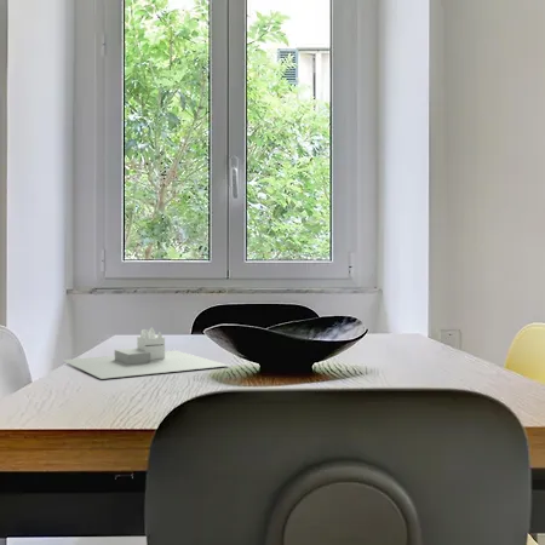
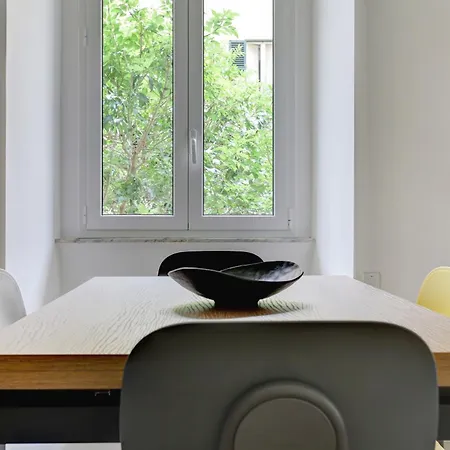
- tissue box (143, 346)
